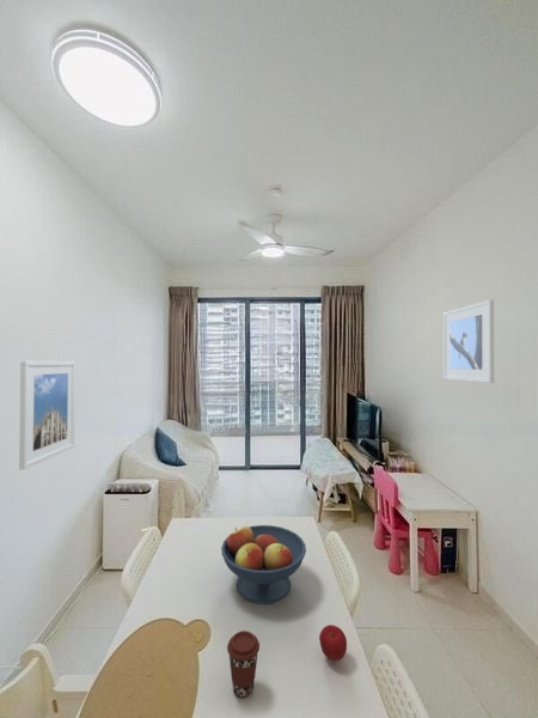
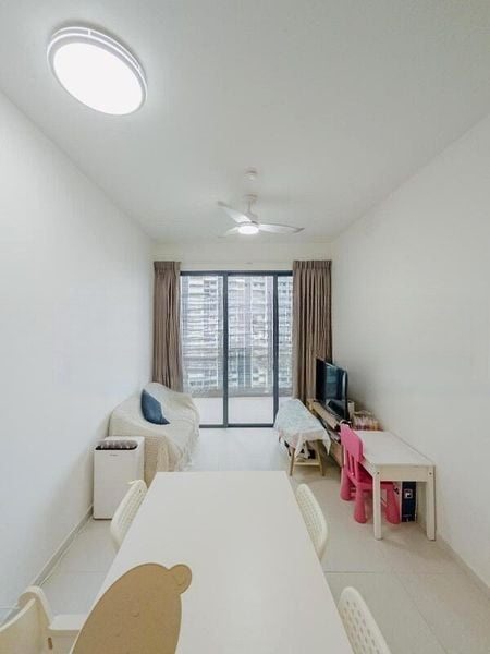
- coffee cup (243, 664)
- fruit bowl (263, 558)
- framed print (50, 408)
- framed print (465, 343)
- apple (332, 644)
